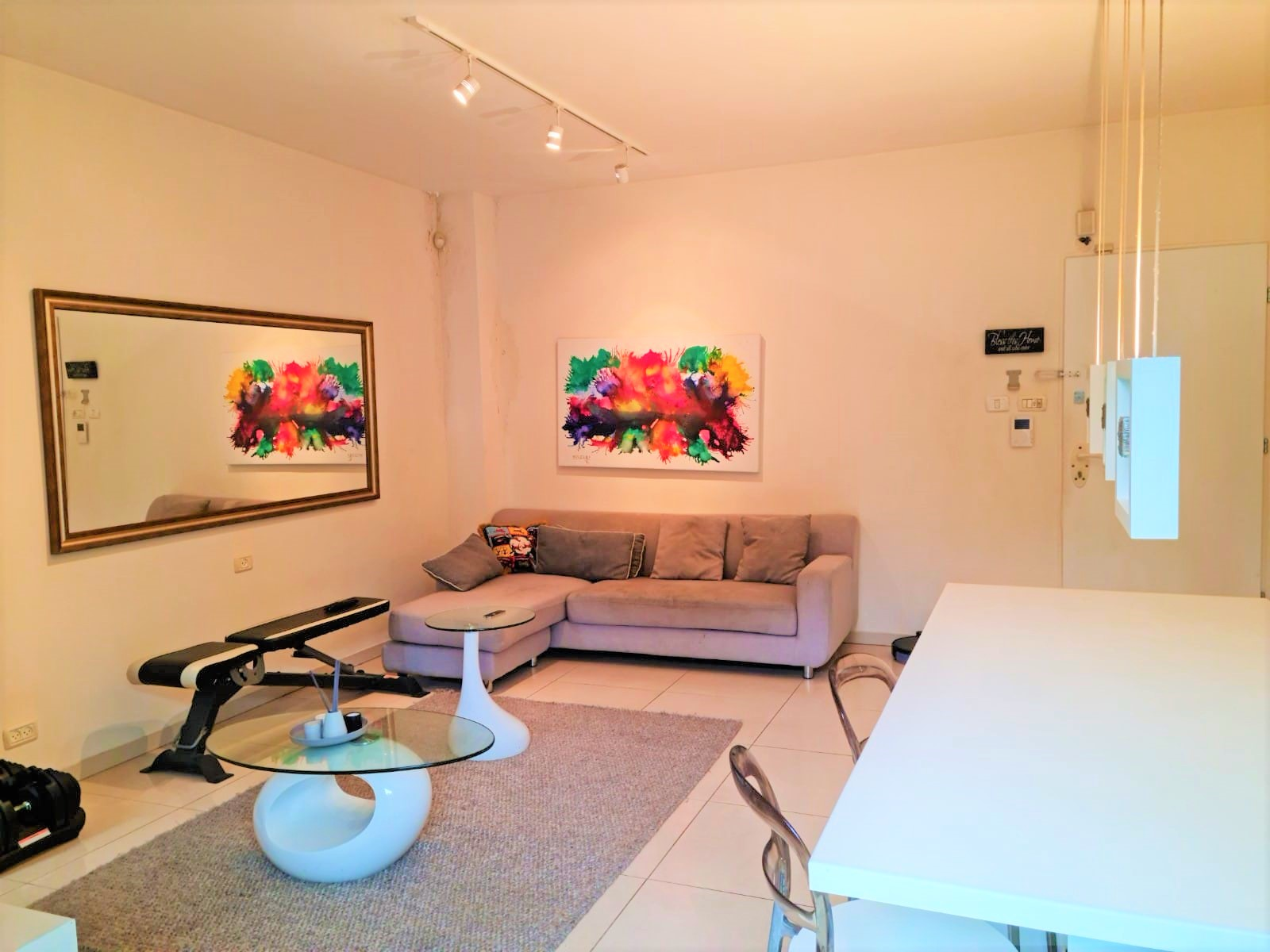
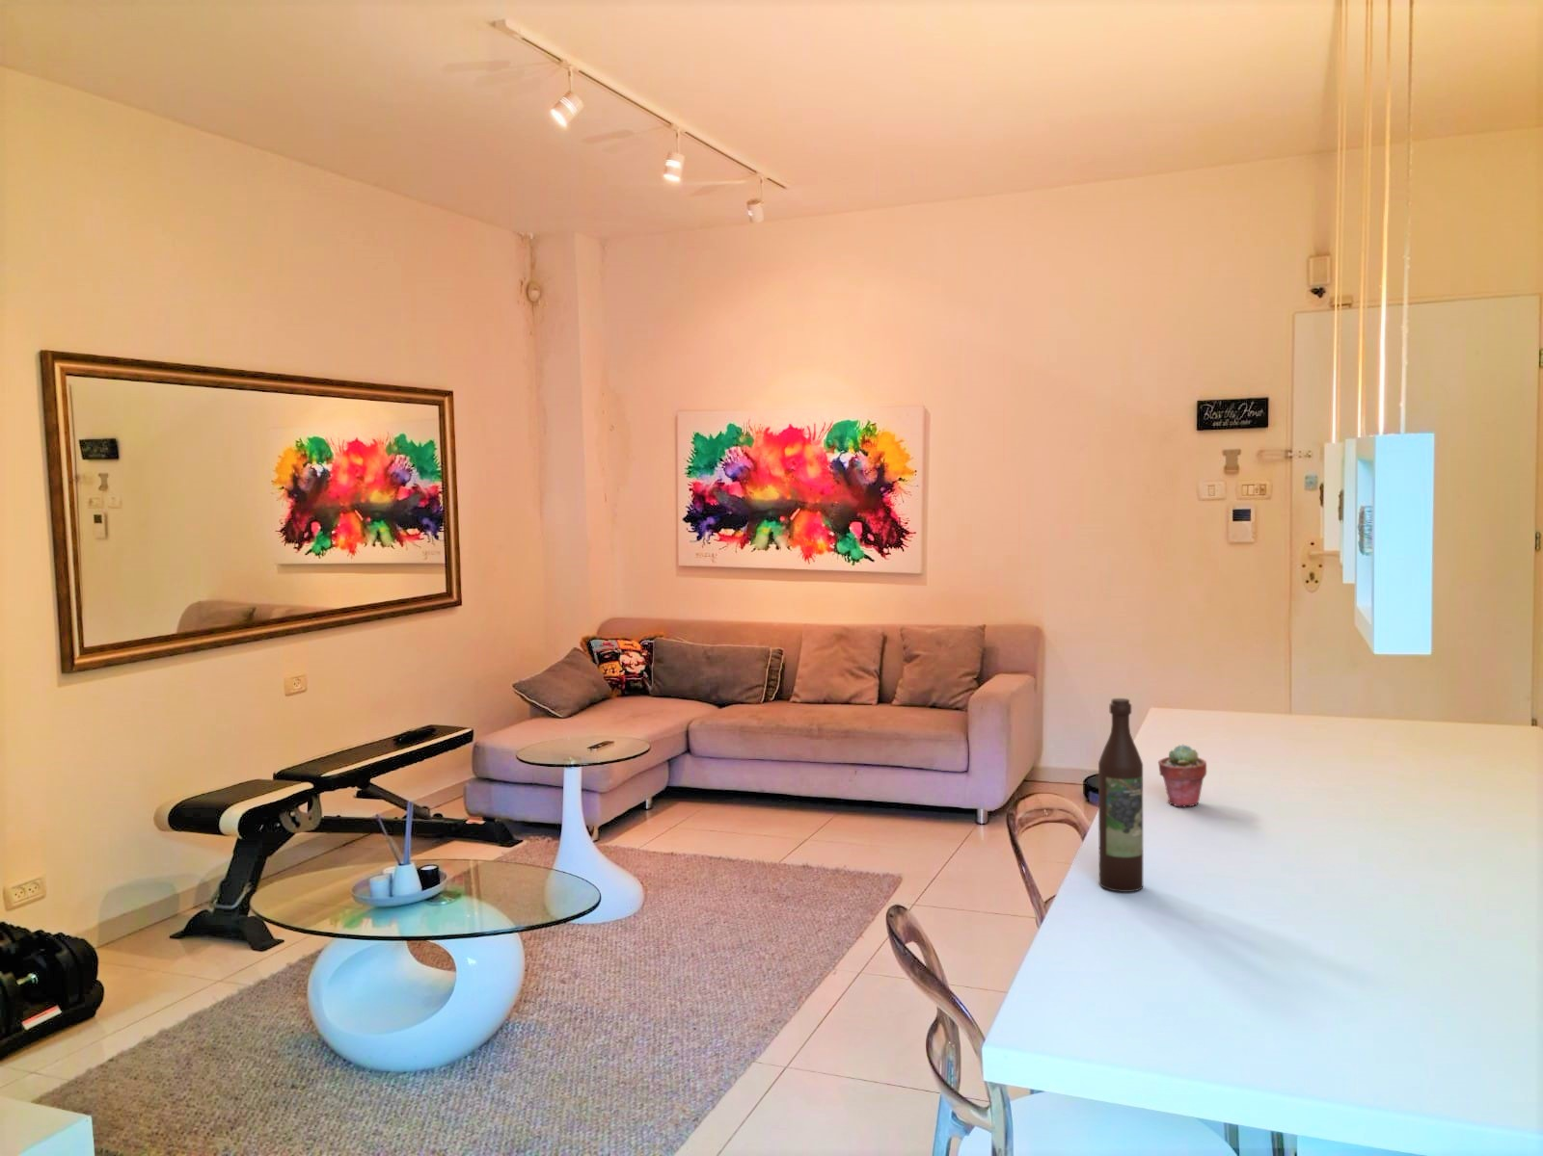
+ potted succulent (1182, 772)
+ wine bottle (1120, 793)
